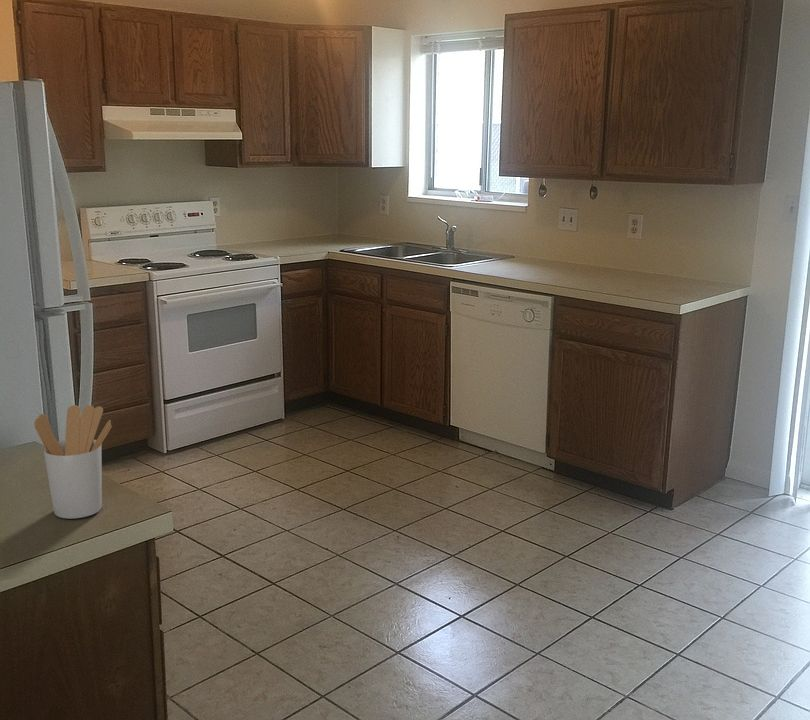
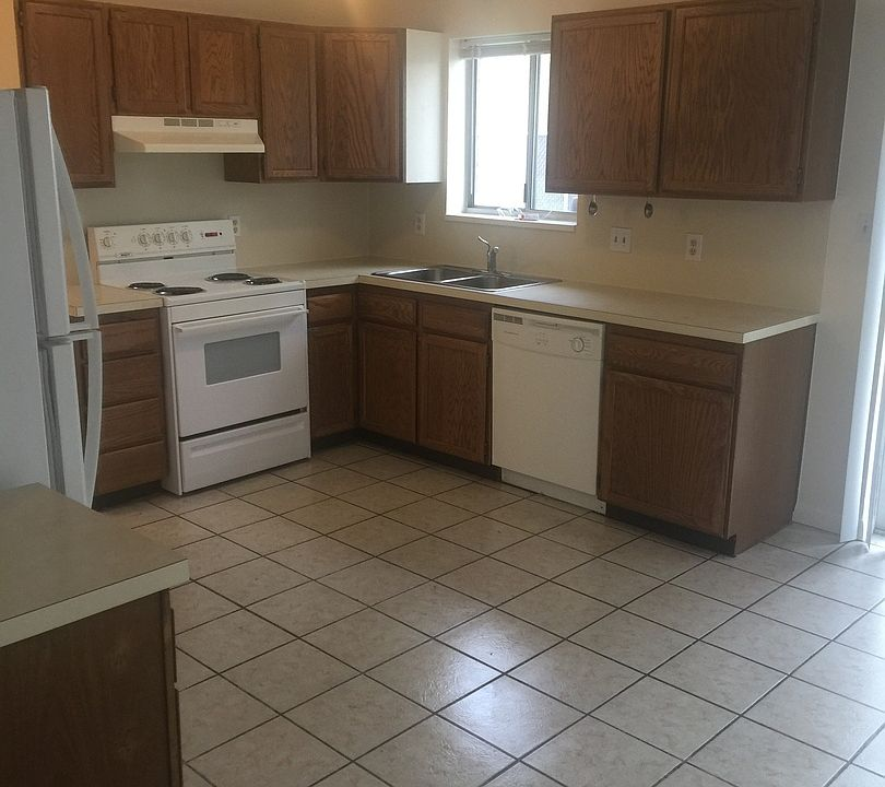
- utensil holder (78, 458)
